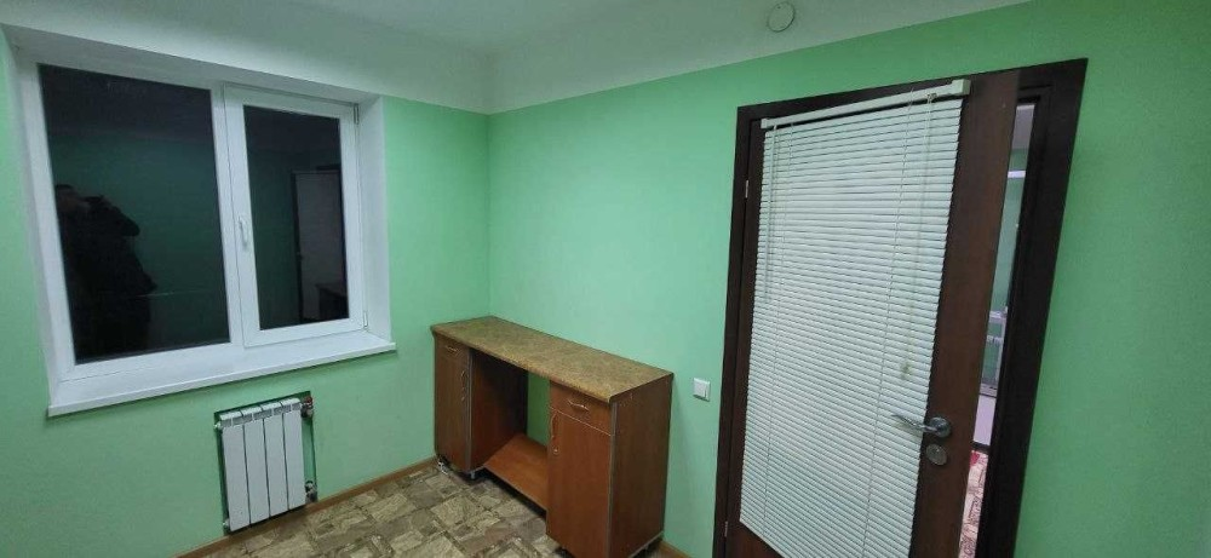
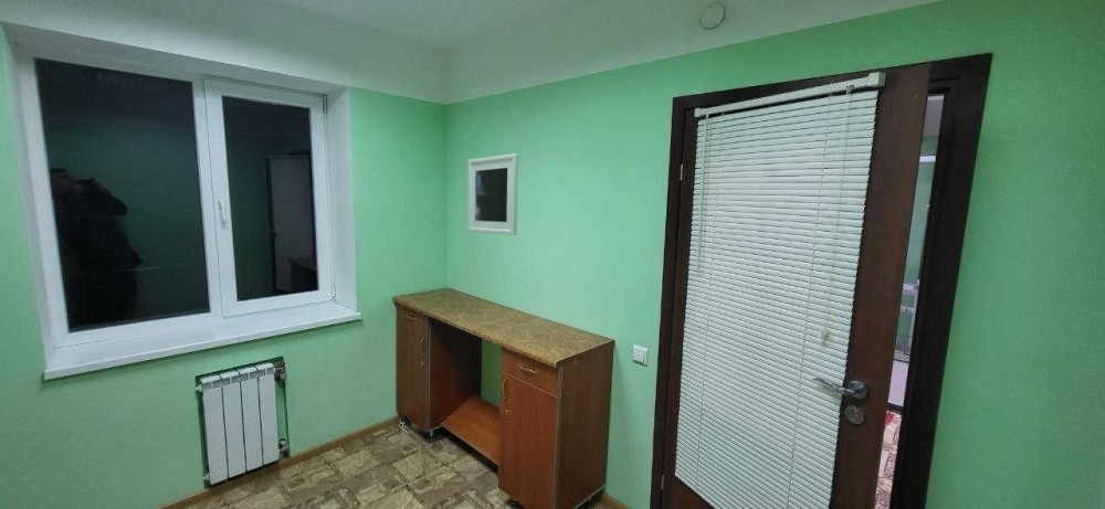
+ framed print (491, 195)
